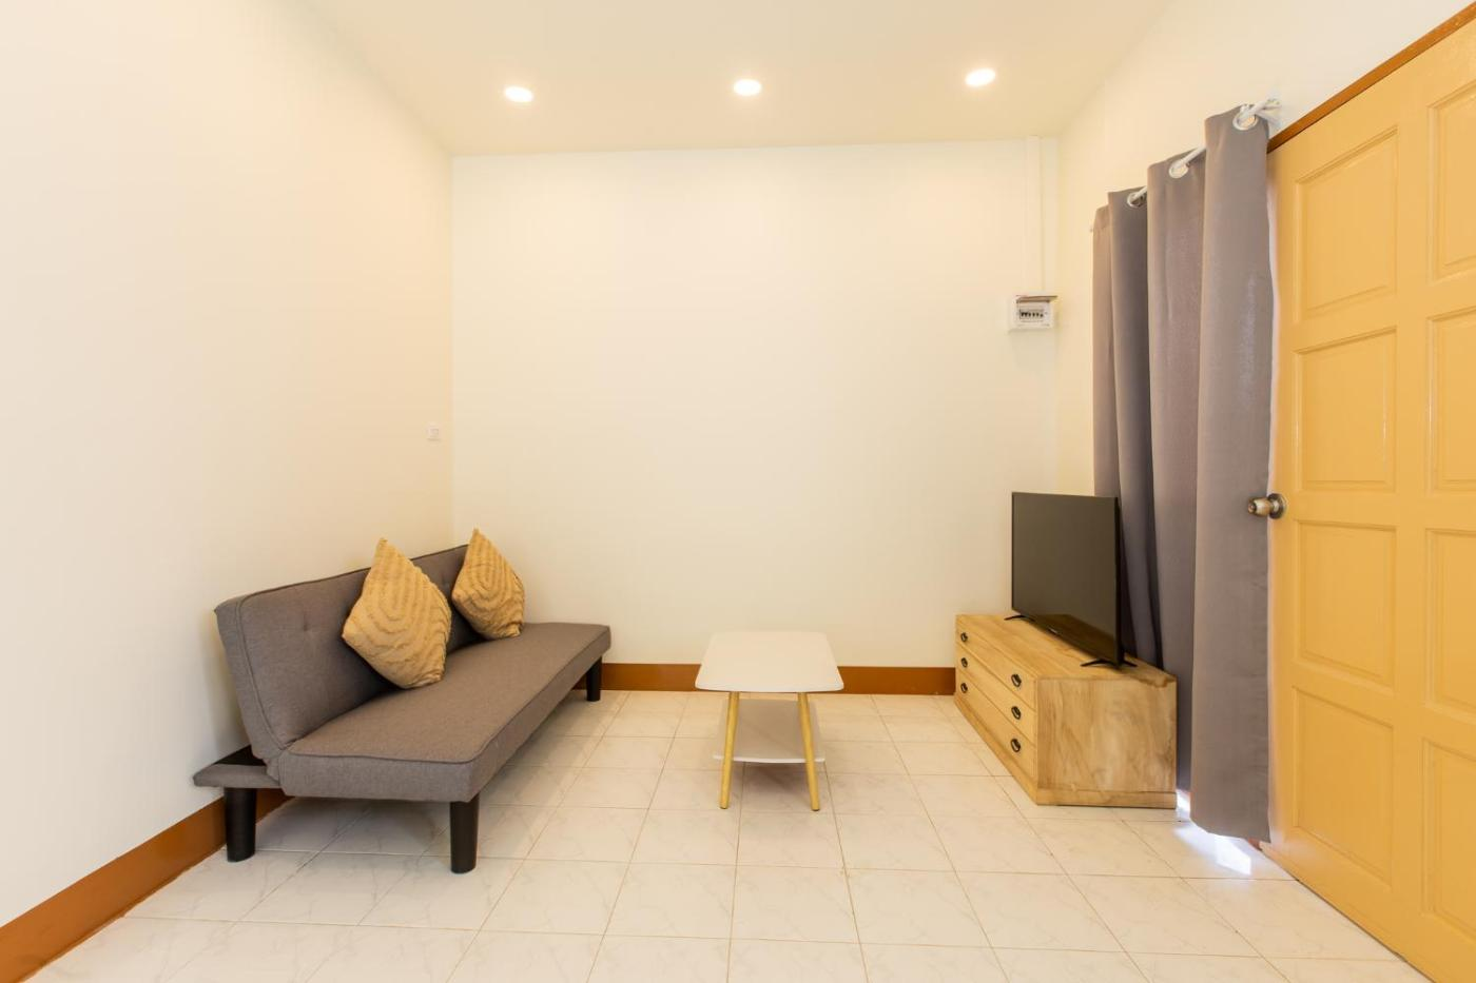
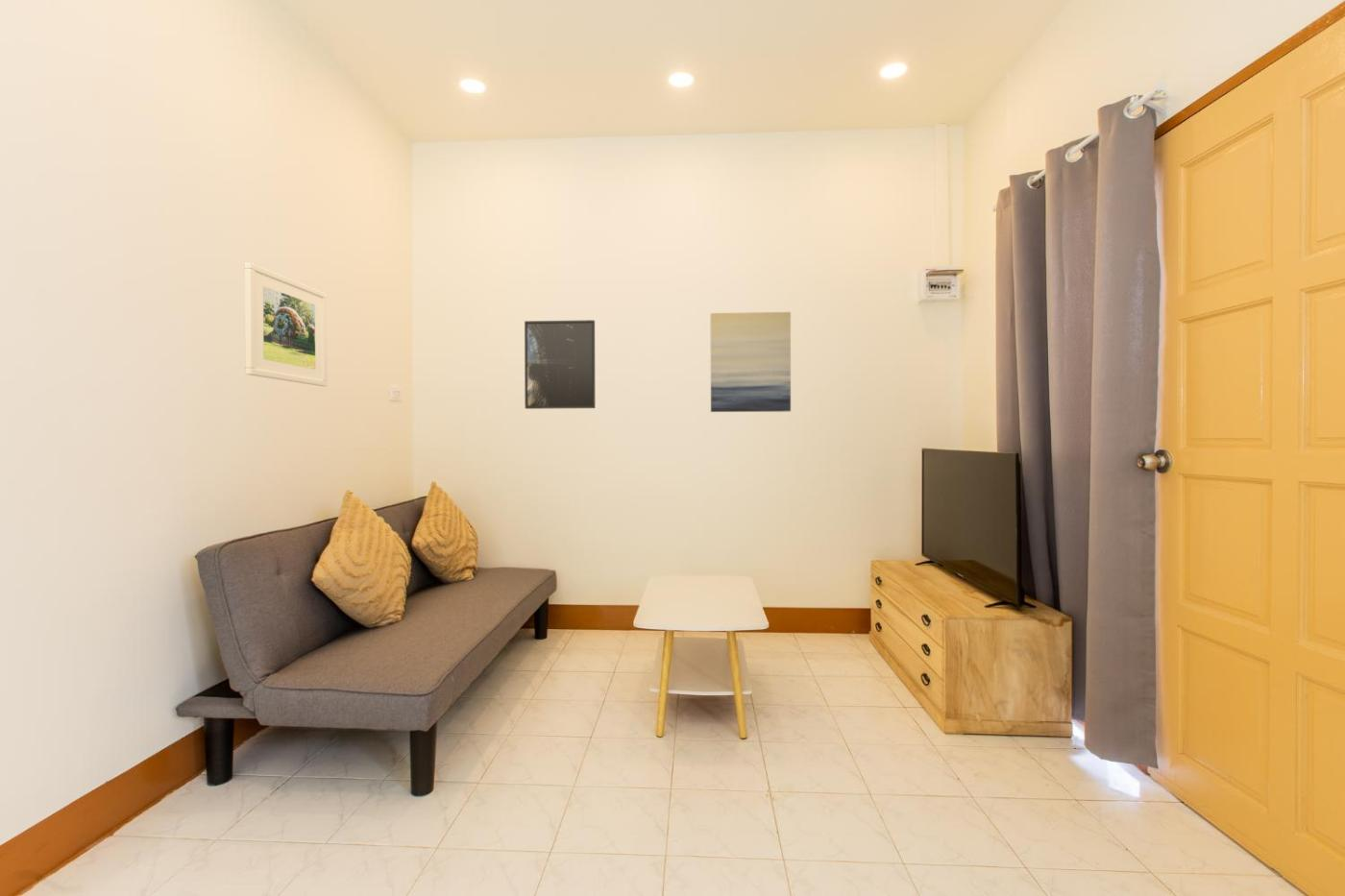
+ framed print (559, 364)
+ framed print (289, 329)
+ wall art (749, 362)
